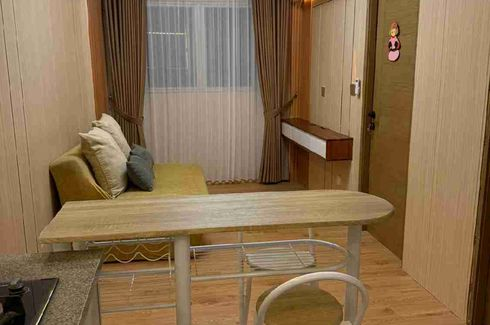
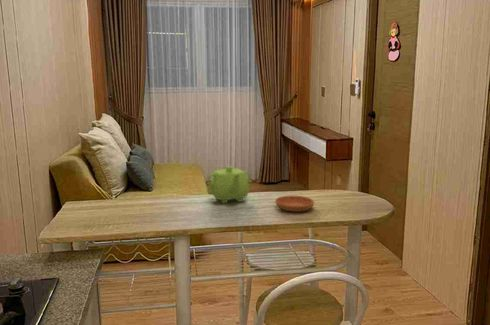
+ saucer (294, 203)
+ teapot (231, 184)
